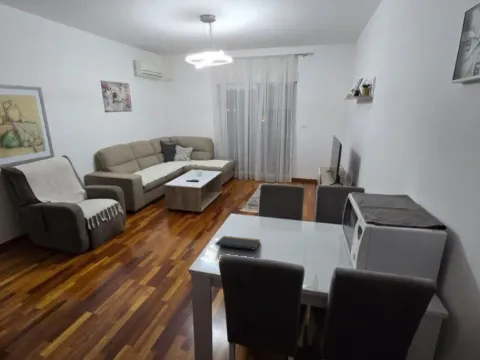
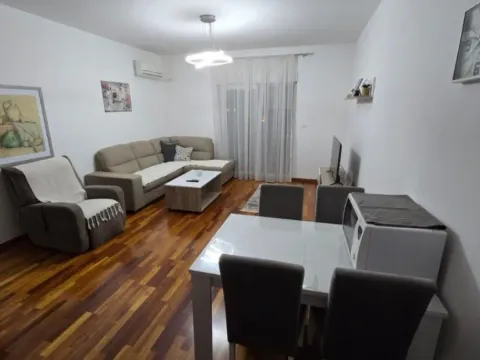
- notepad (238, 242)
